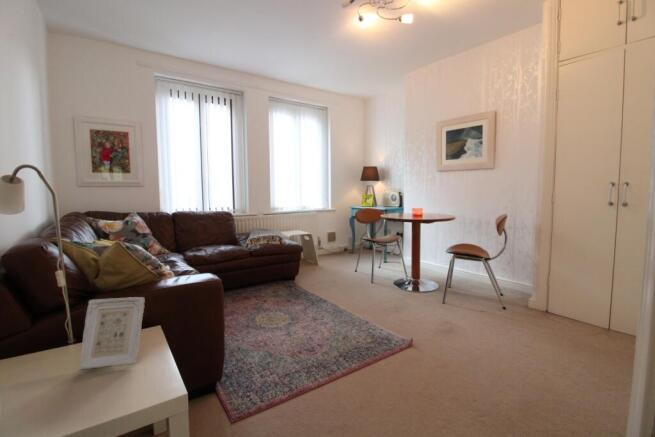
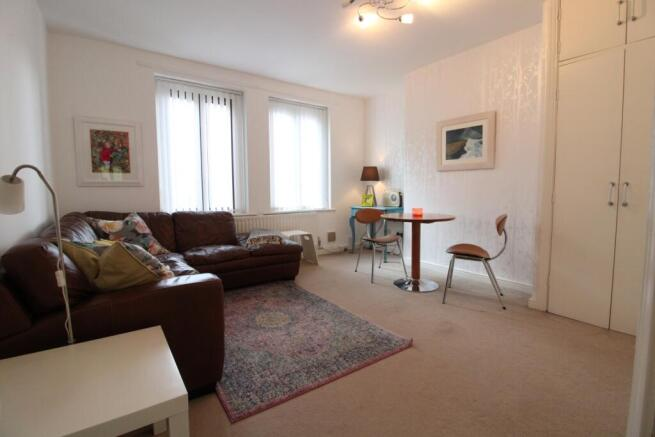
- picture frame (112, 331)
